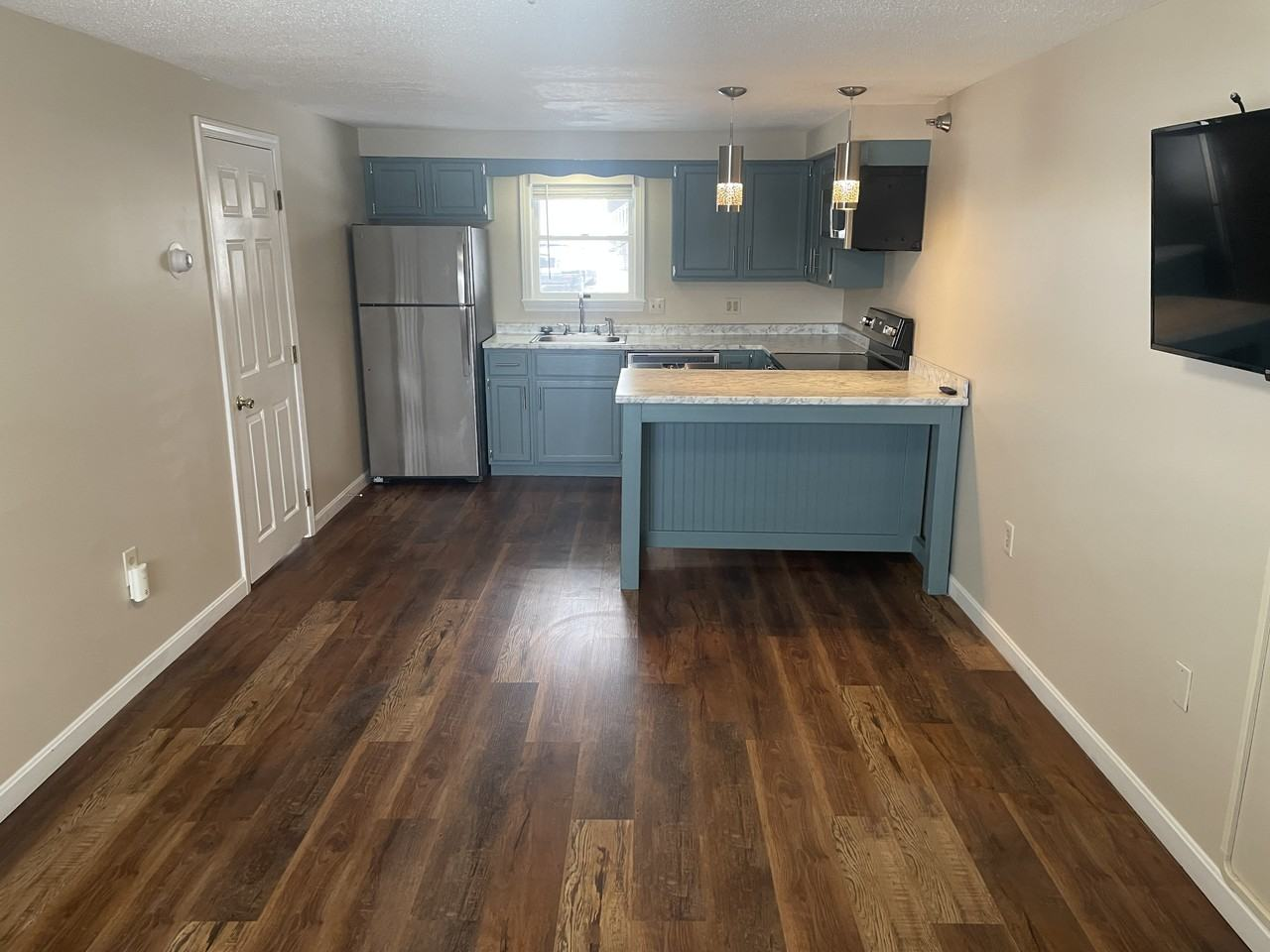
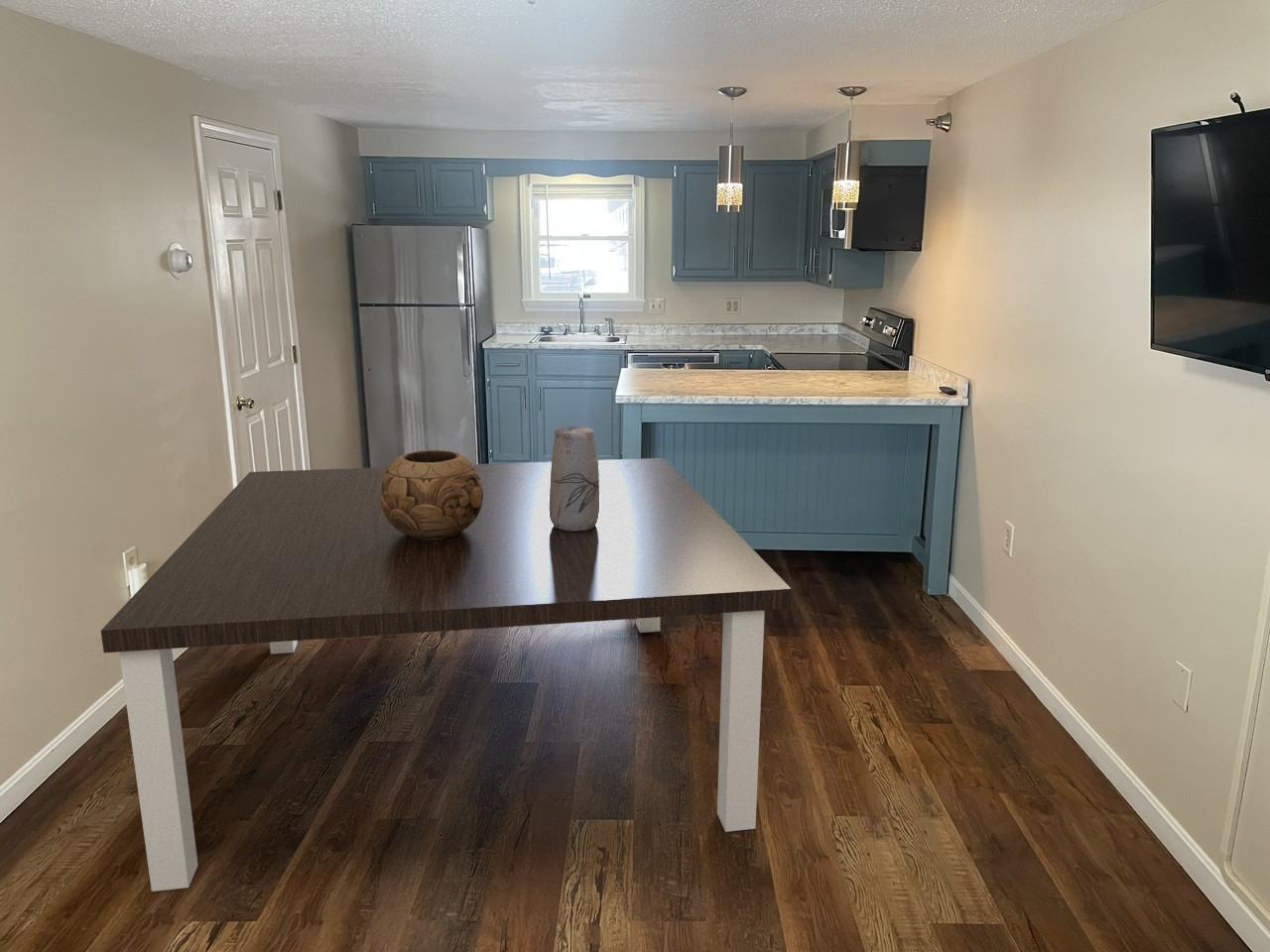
+ decorative bowl (432, 494)
+ dining table (469, 621)
+ vase (573, 477)
